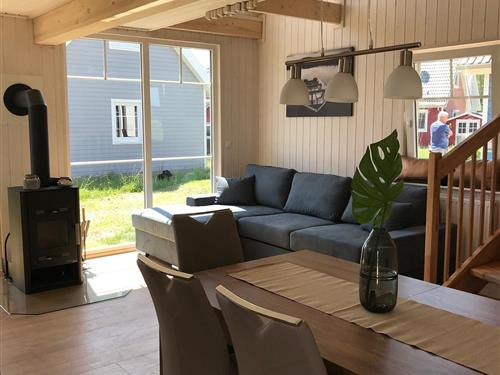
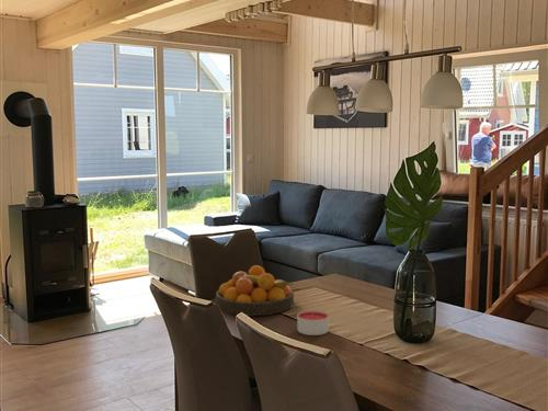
+ fruit bowl (254, 287)
+ candle (312, 321)
